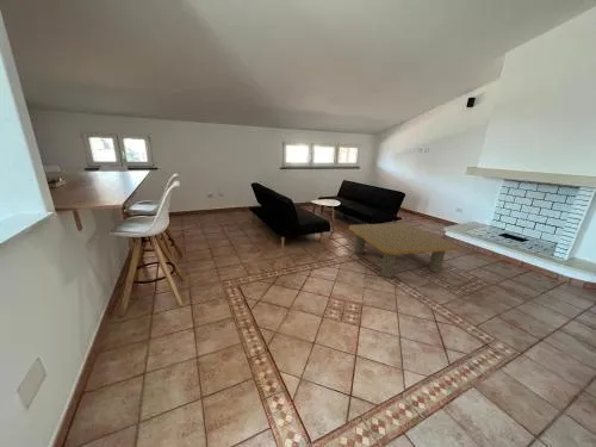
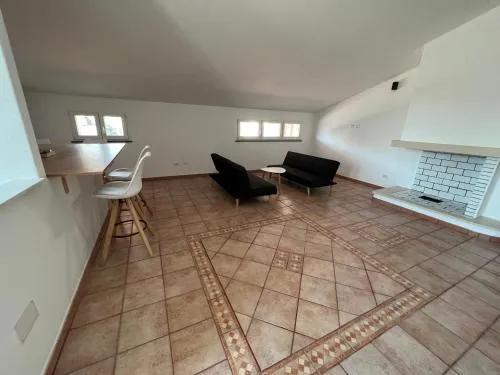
- coffee table (396, 248)
